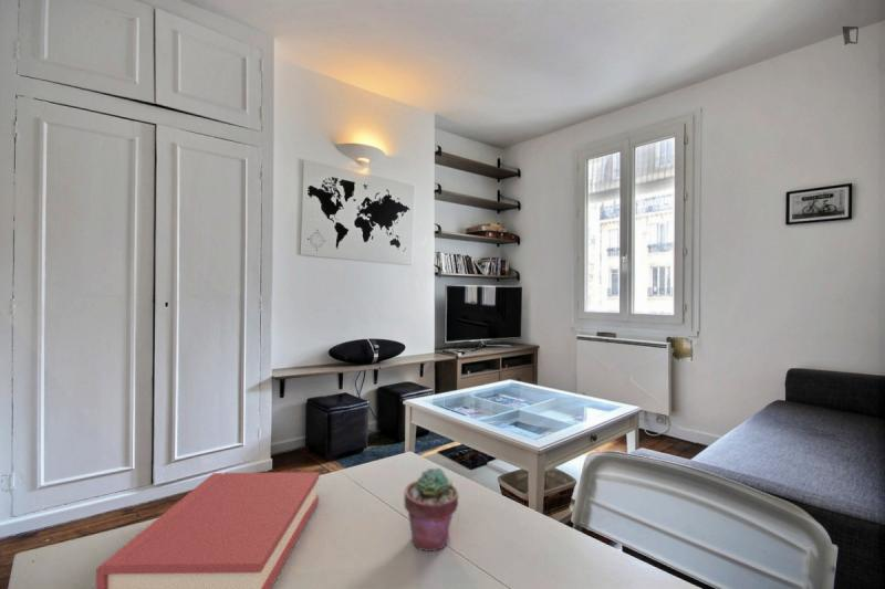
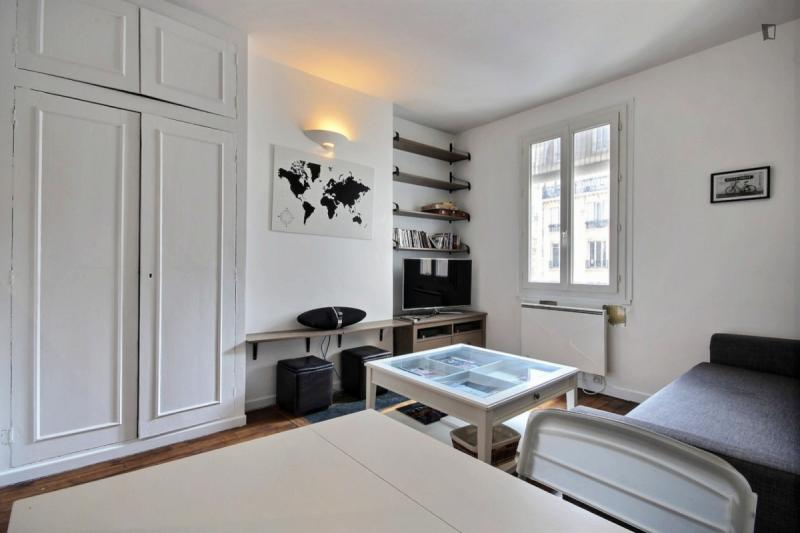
- potted succulent (430, 505)
- hardback book (230, 526)
